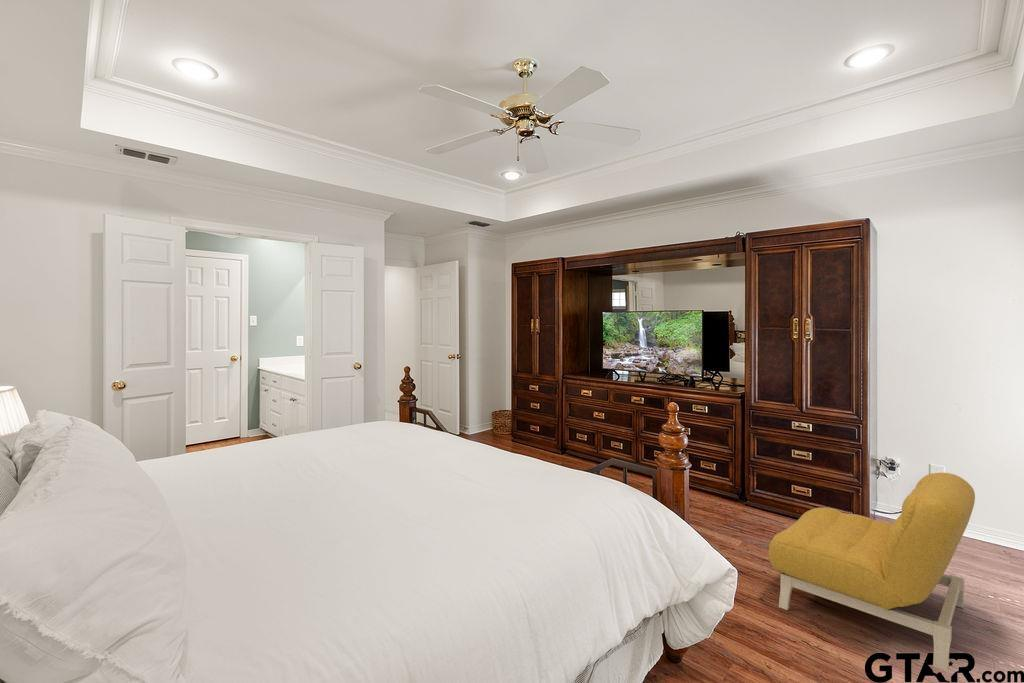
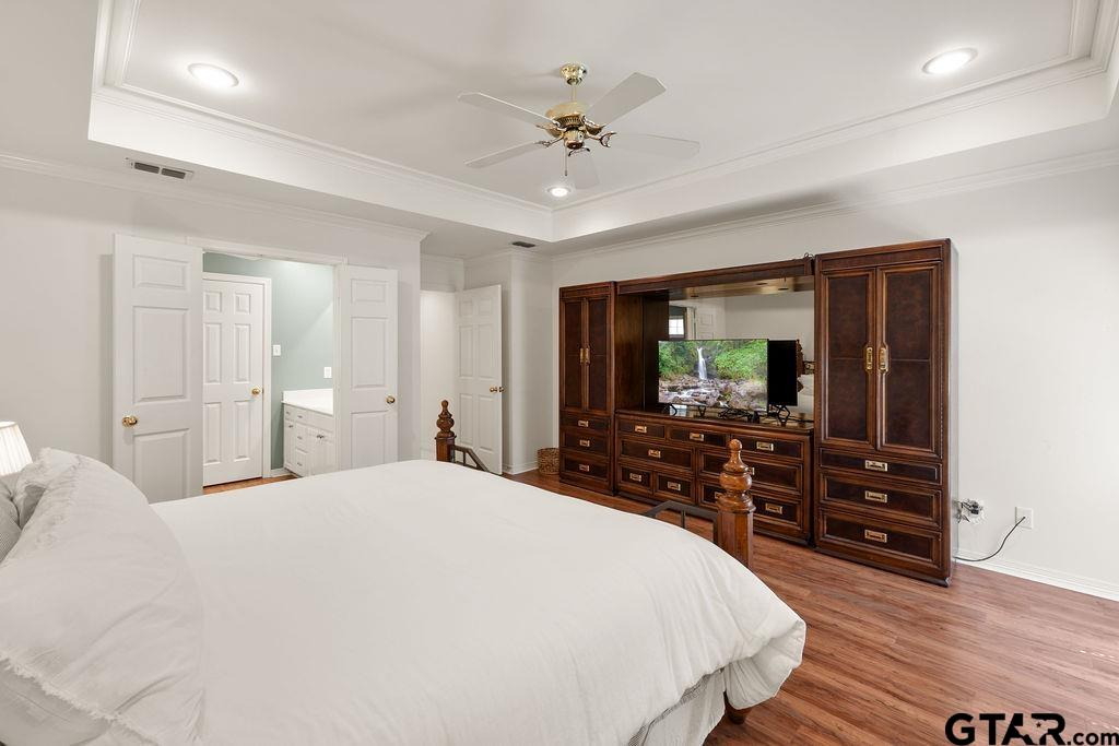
- armchair (868, 537)
